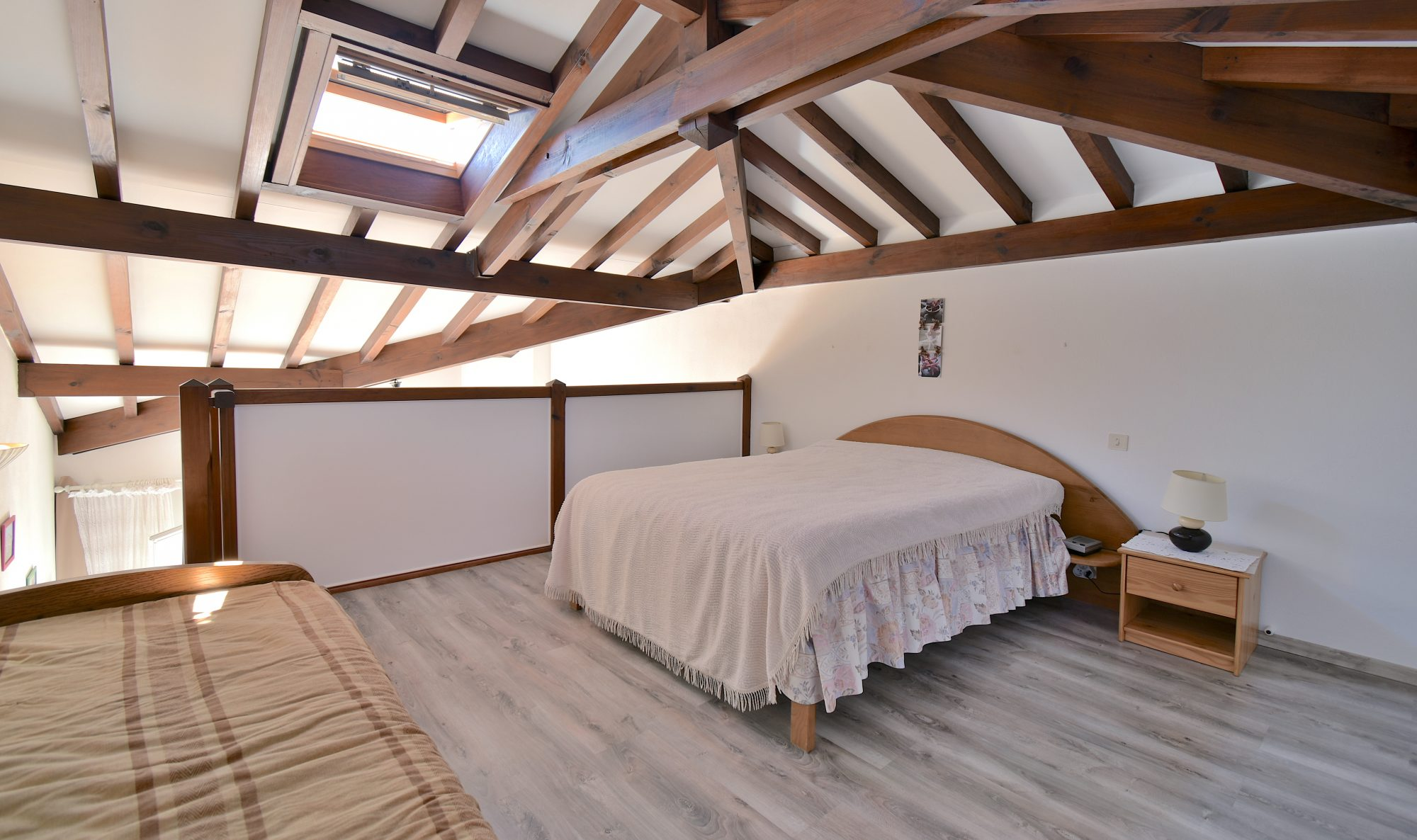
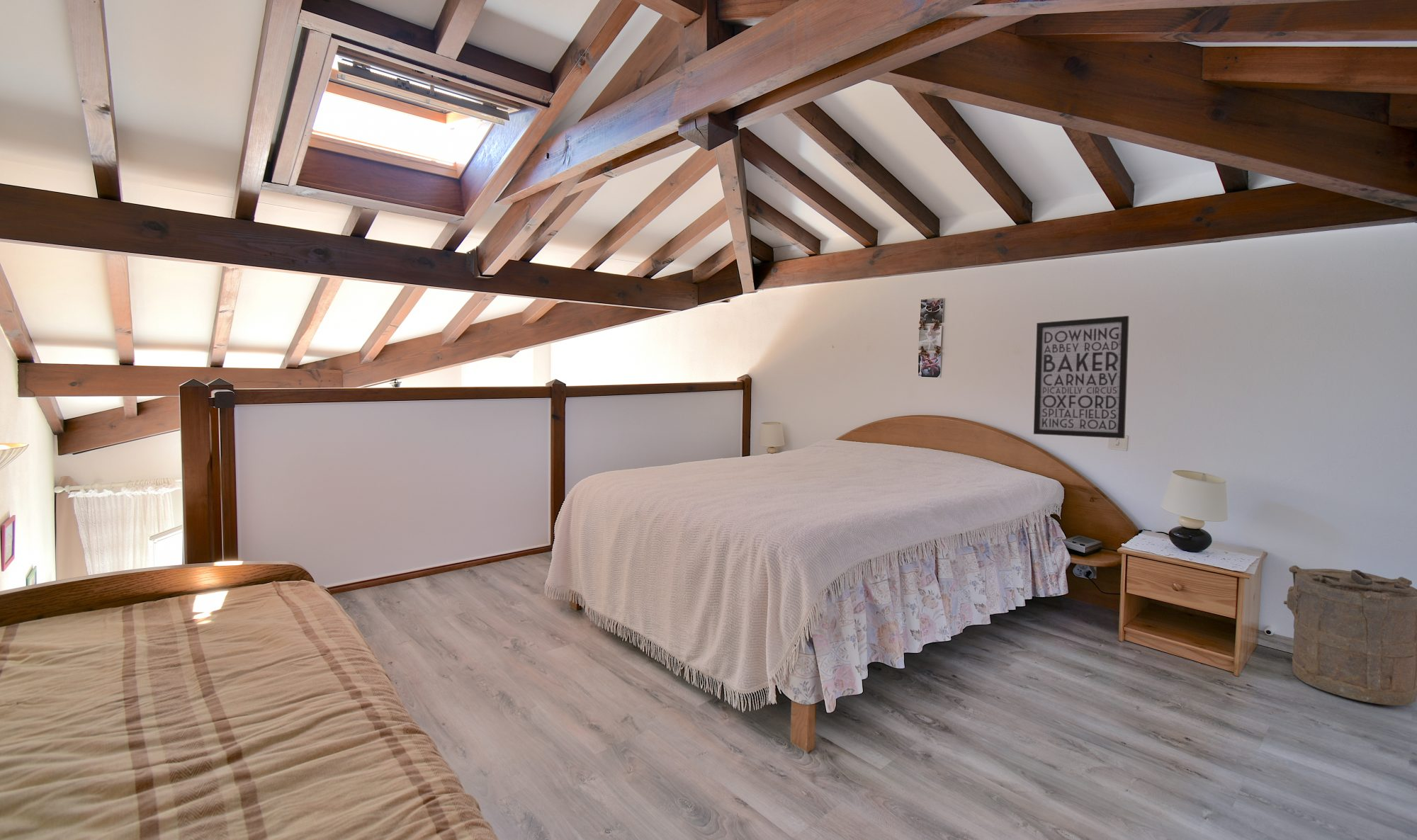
+ laundry hamper (1347, 626)
+ wall art (1078, 378)
